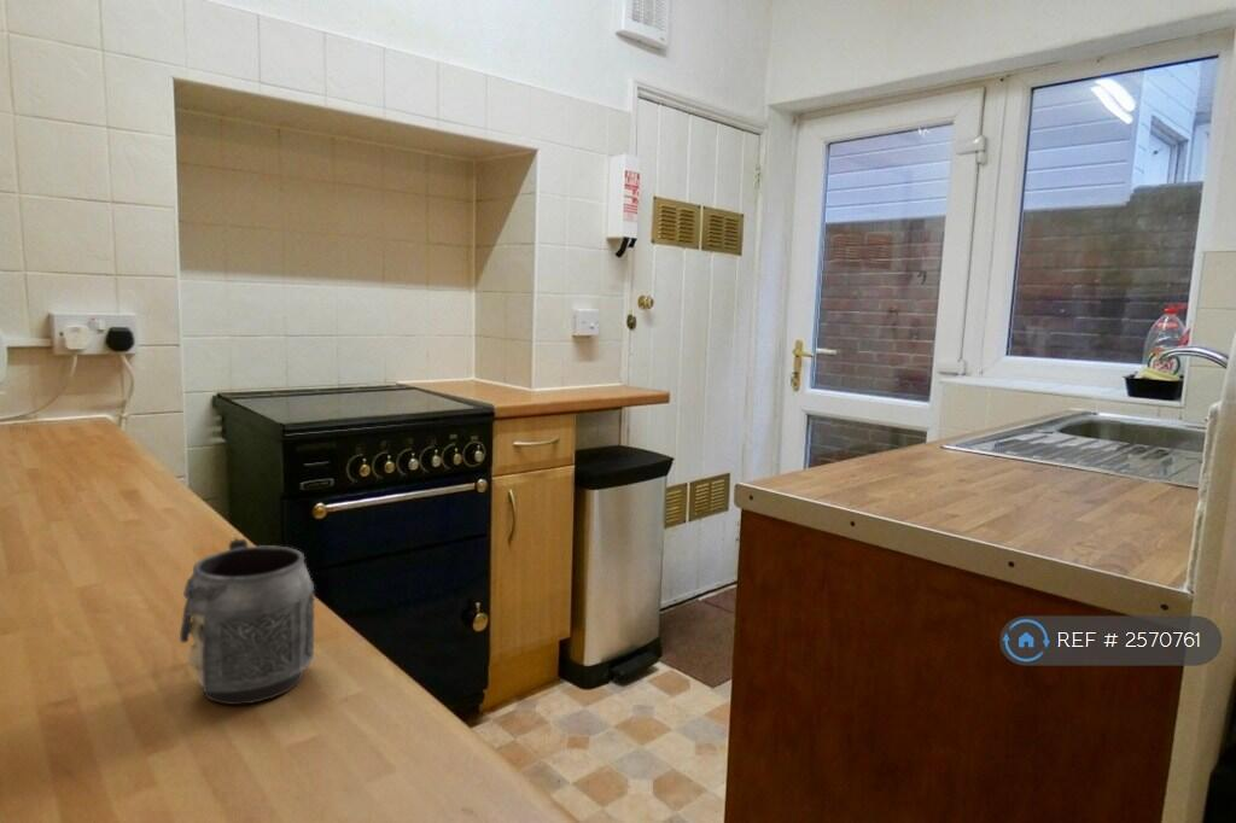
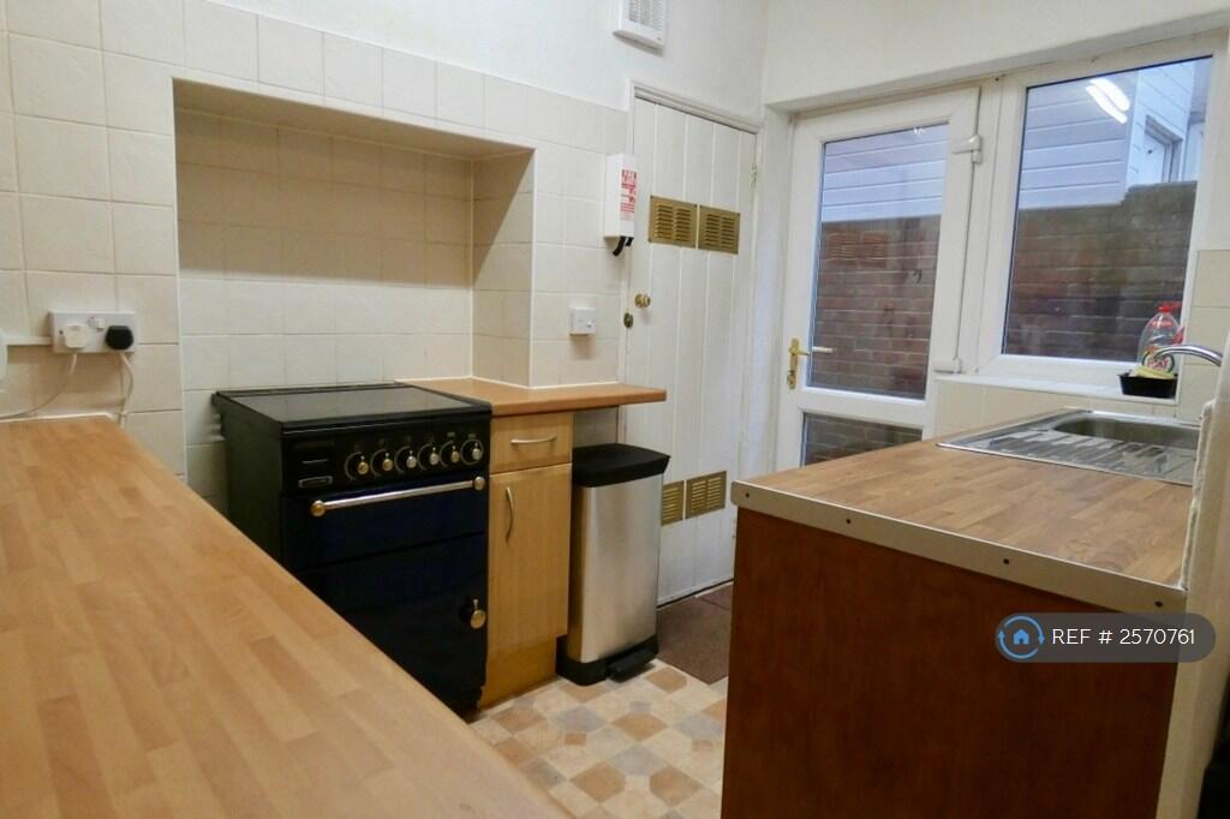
- mug (245, 613)
